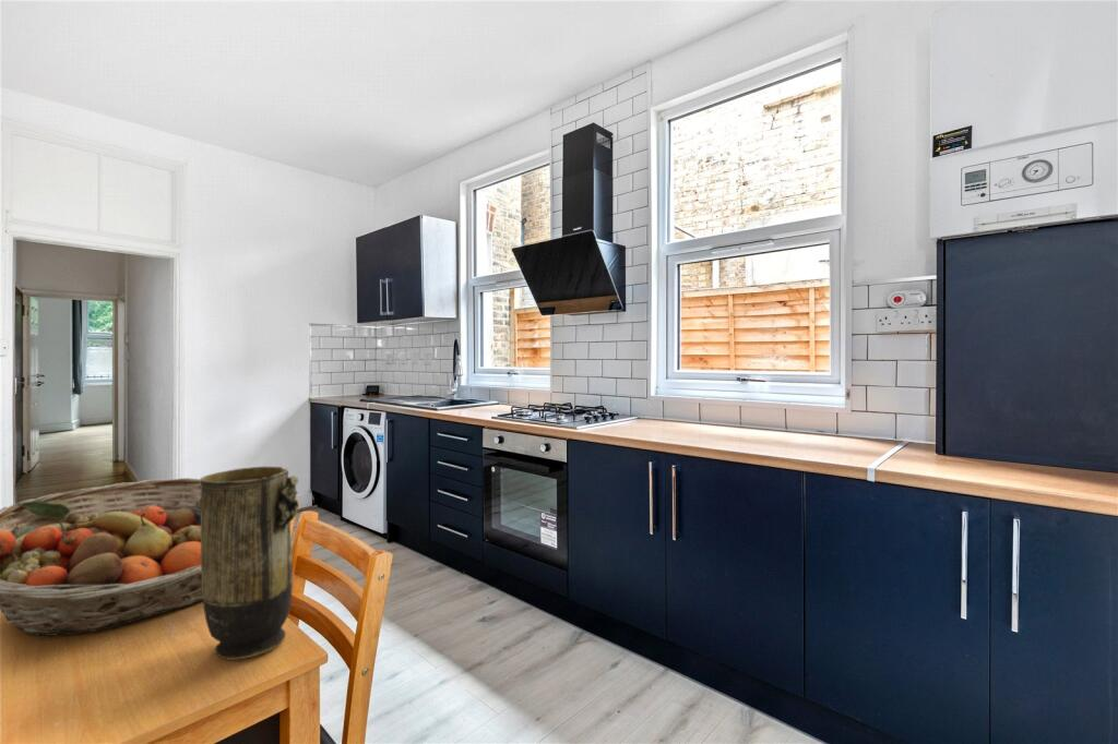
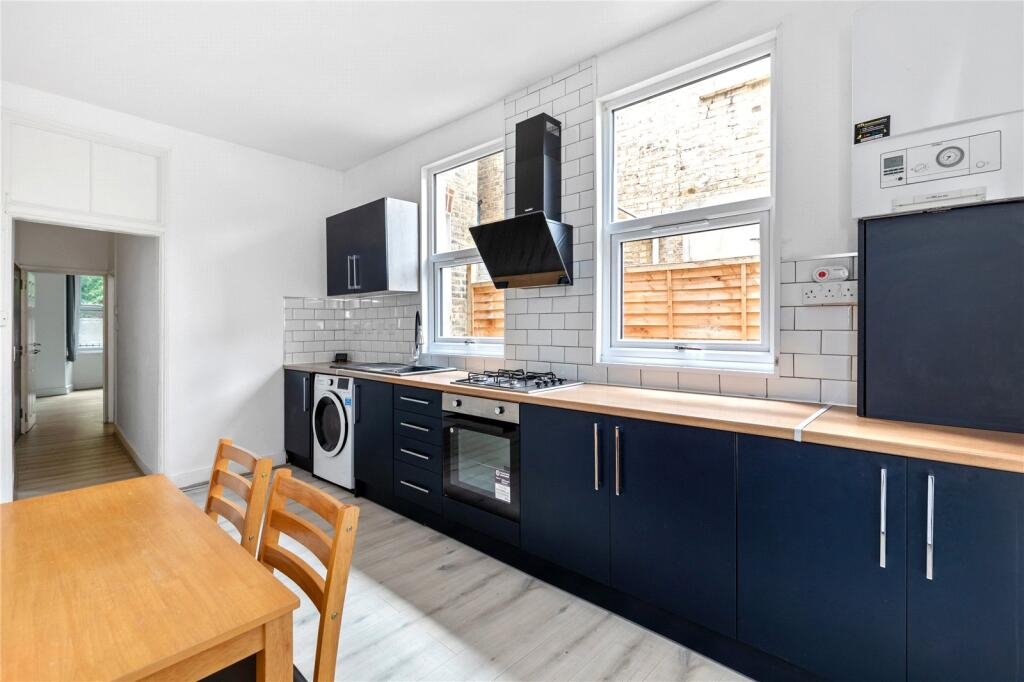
- vase (250, 559)
- fruit basket (132, 545)
